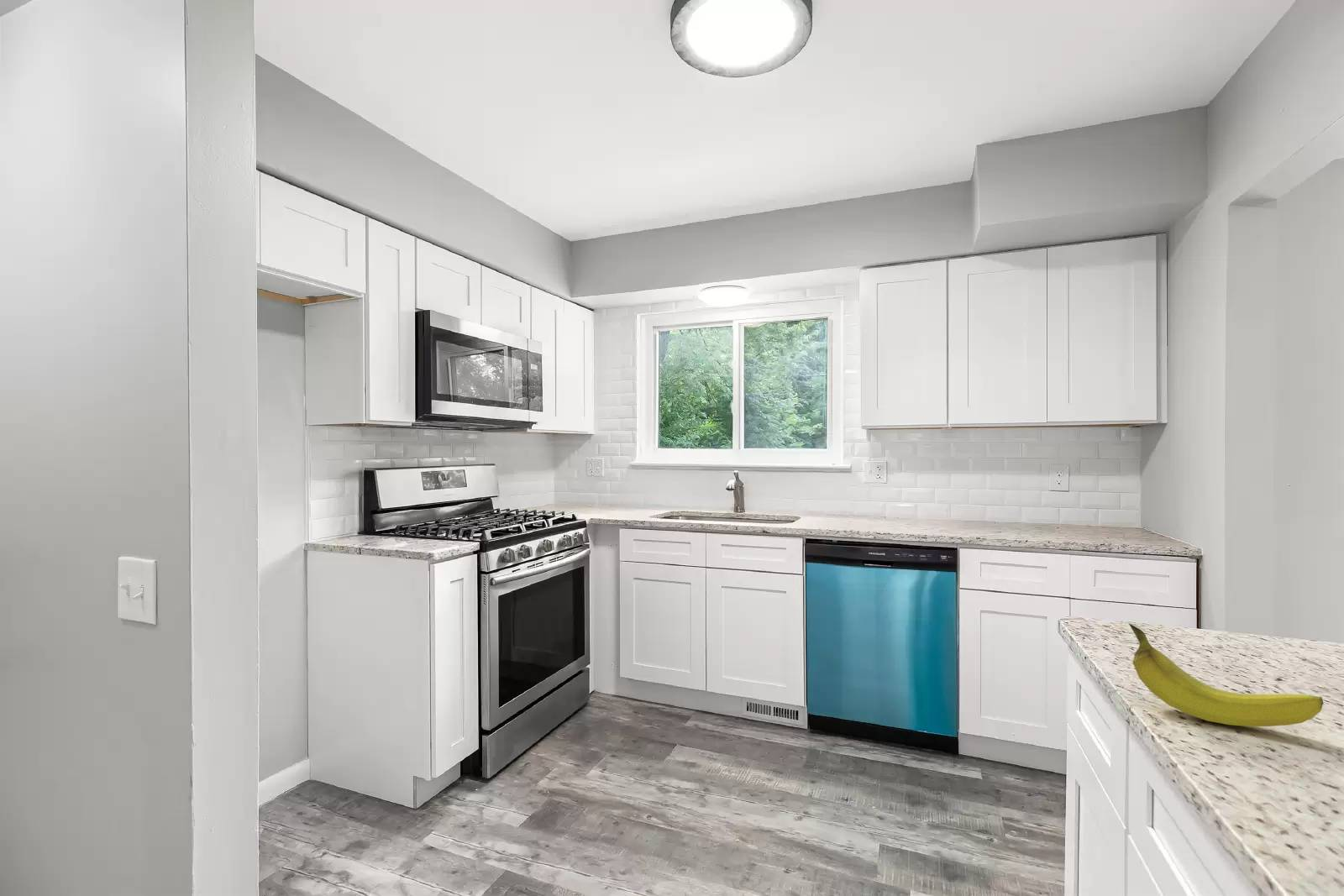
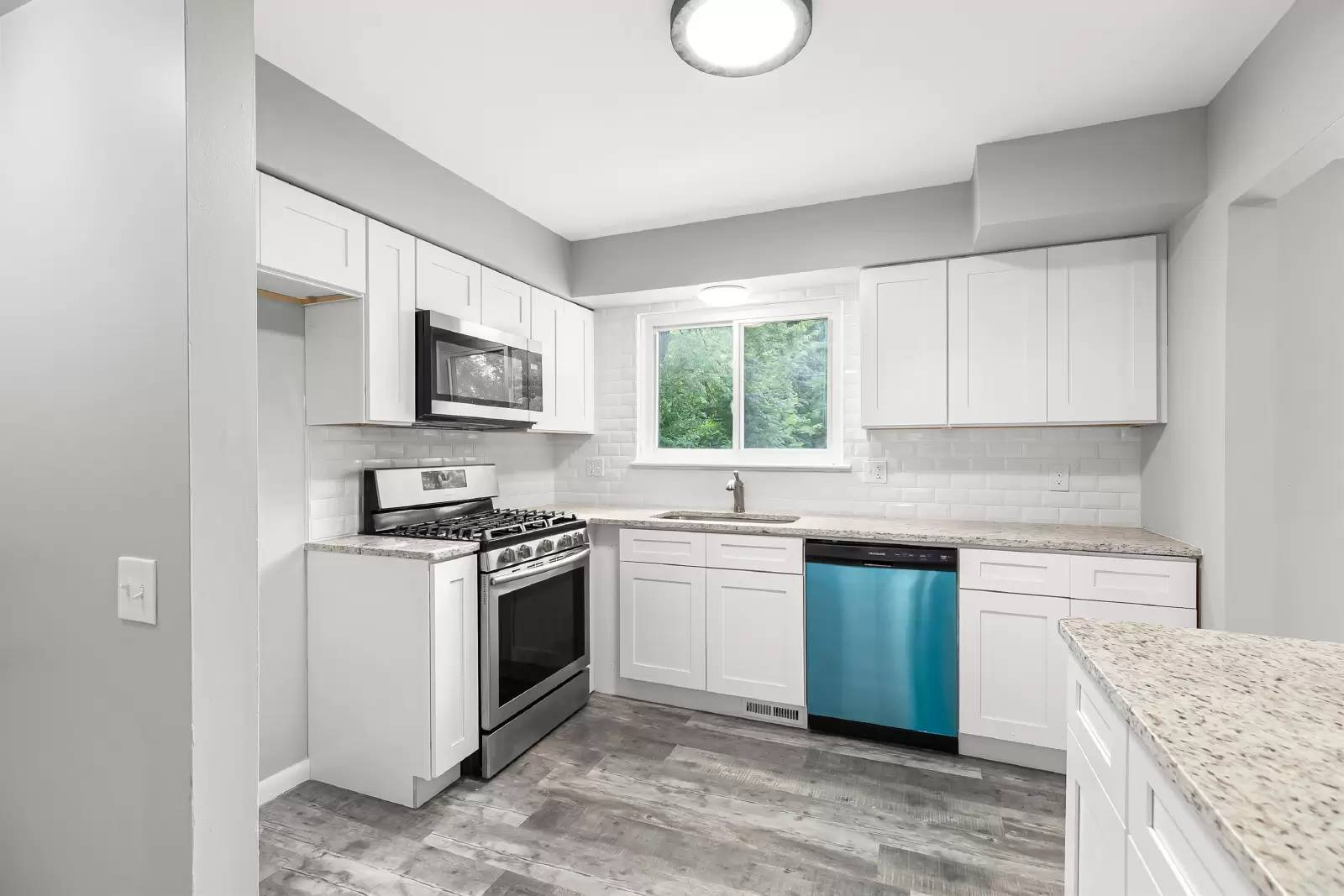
- fruit (1215, 688)
